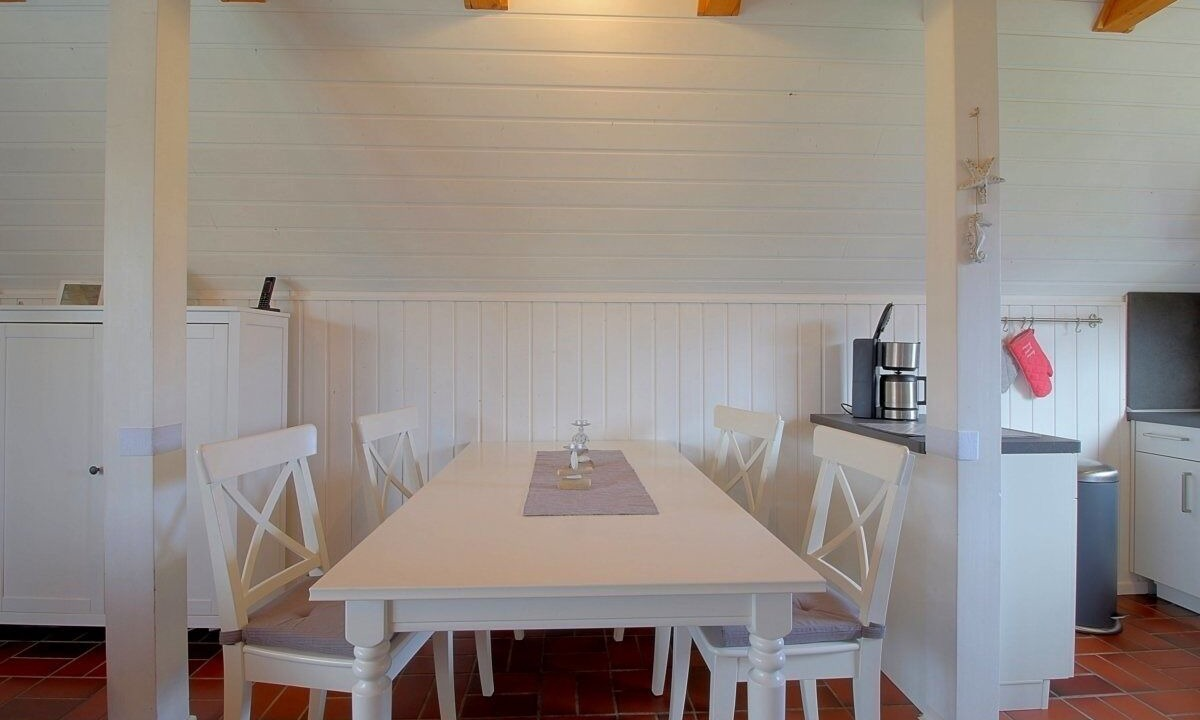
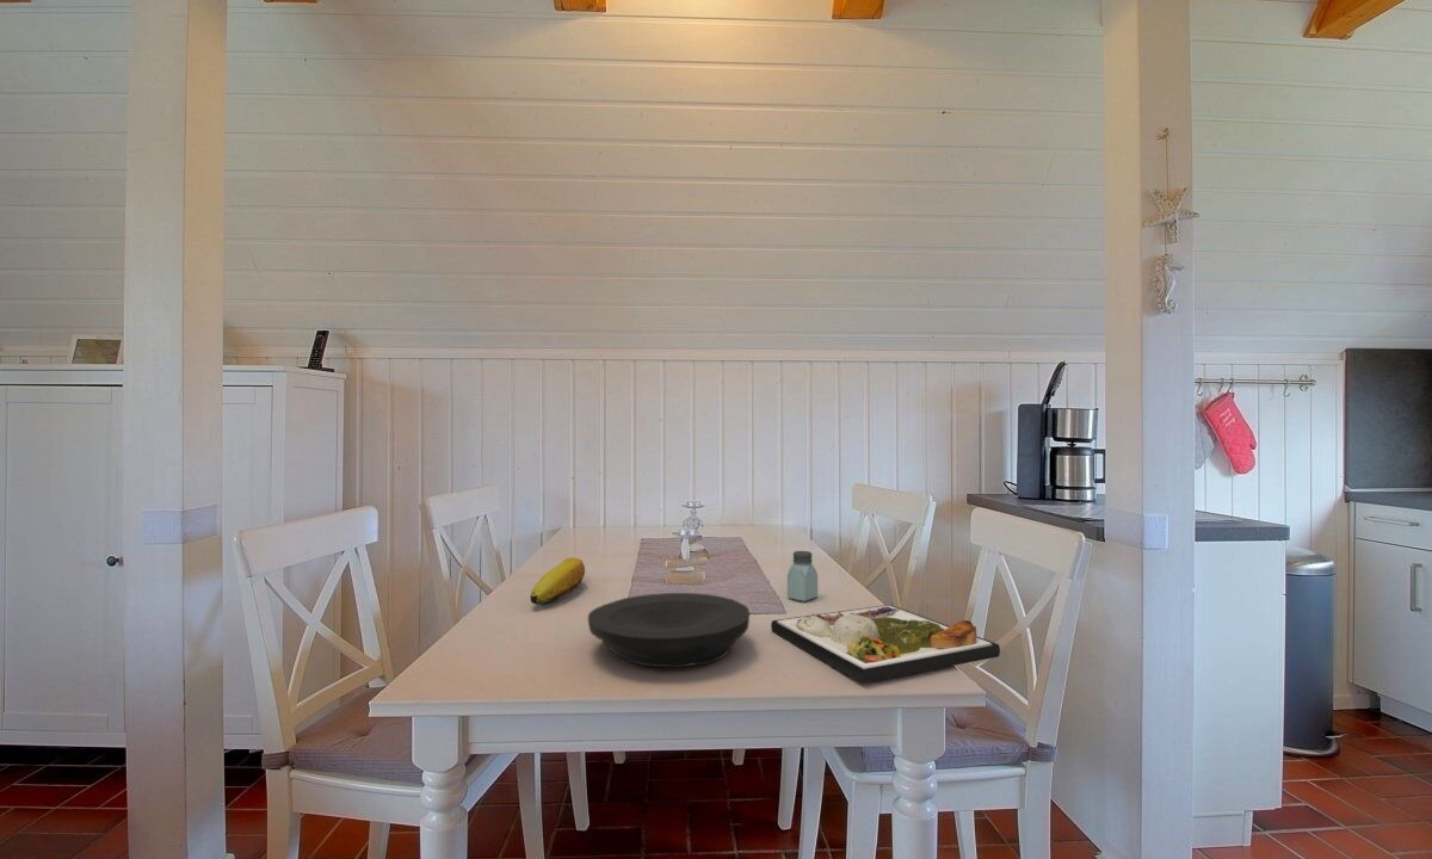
+ saltshaker (802, 575)
+ plate (669, 631)
+ fruit (549, 576)
+ dinner plate (878, 629)
